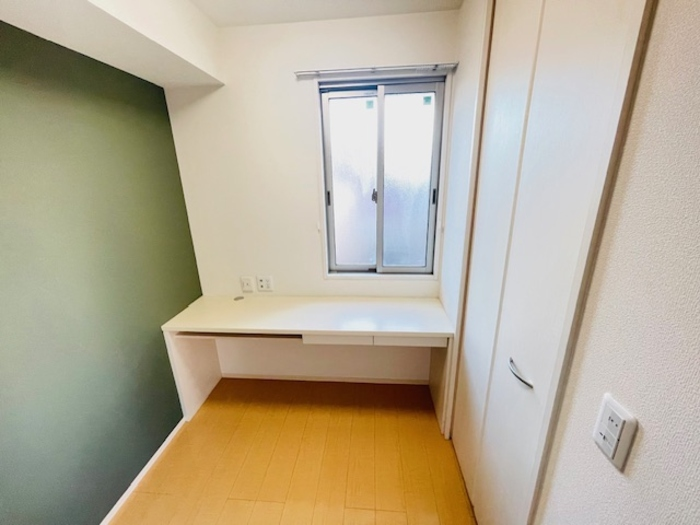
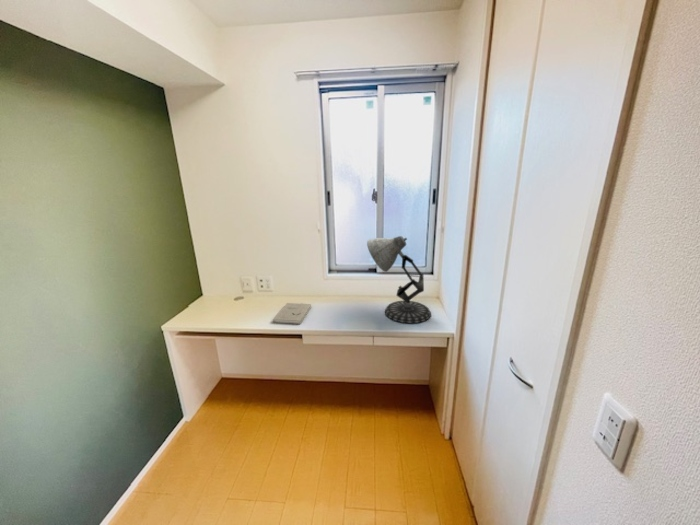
+ desk lamp (405, 272)
+ book (293, 312)
